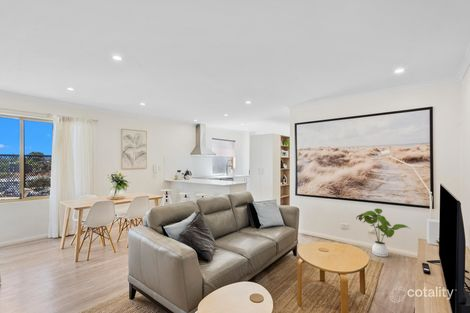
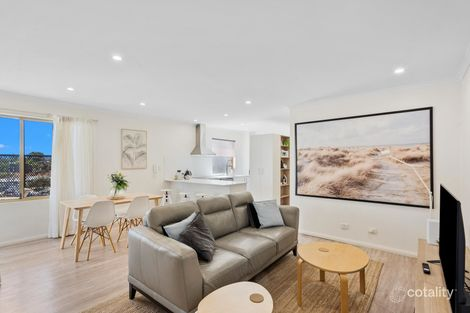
- house plant (381, 234)
